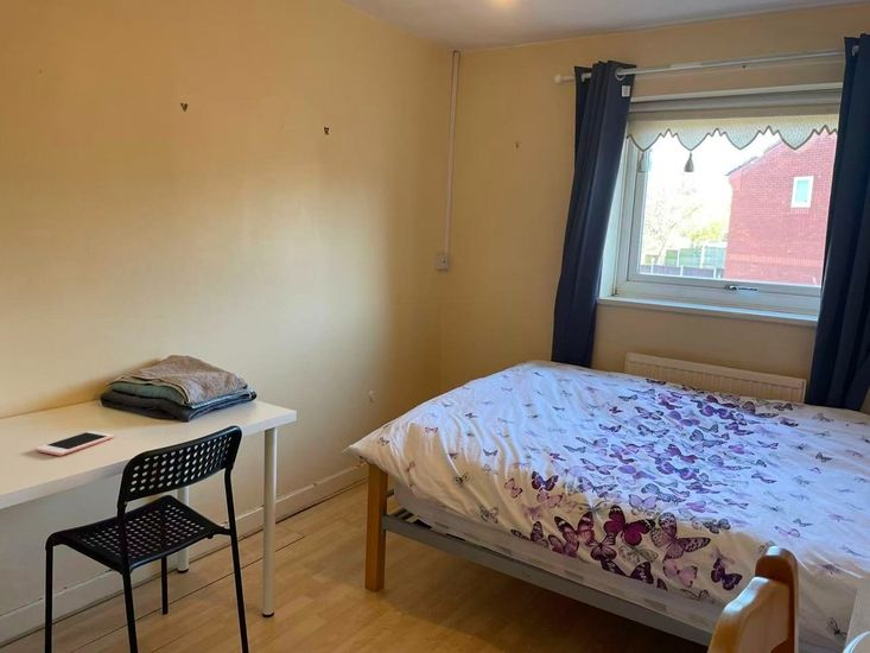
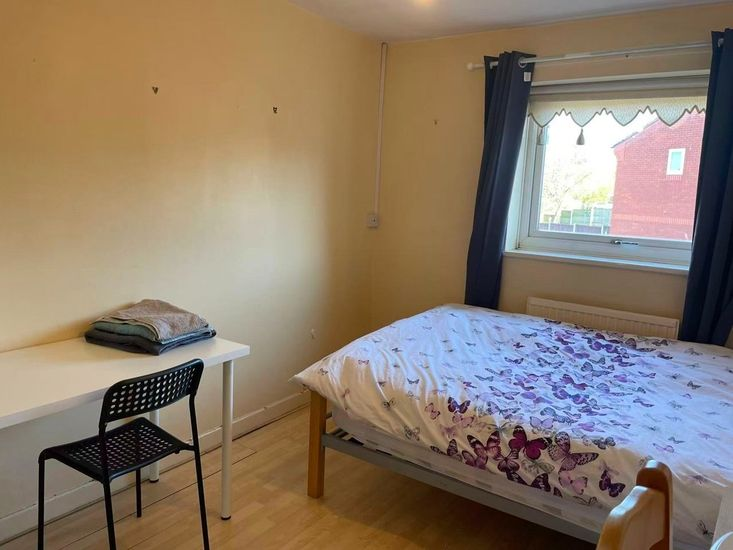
- cell phone (76, 442)
